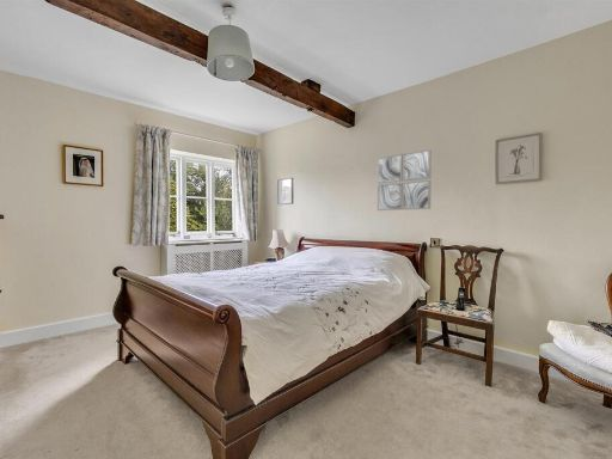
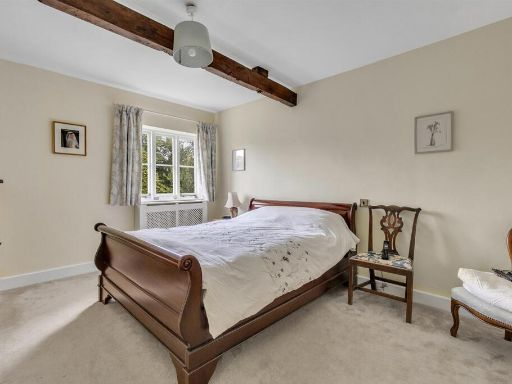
- wall art (402, 180)
